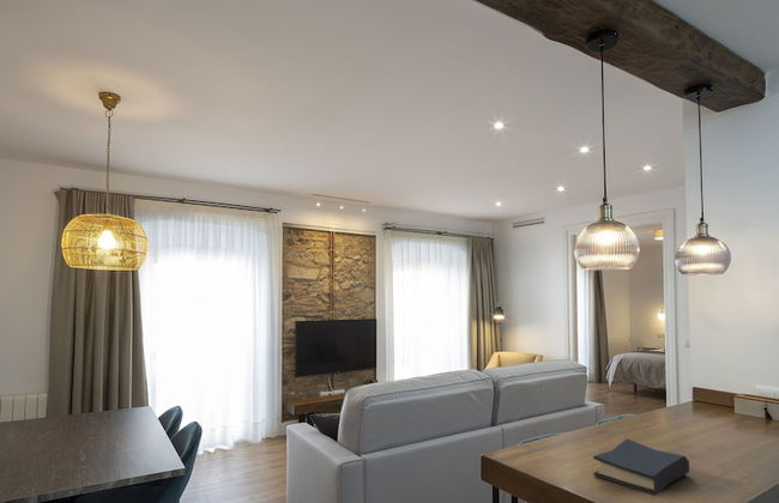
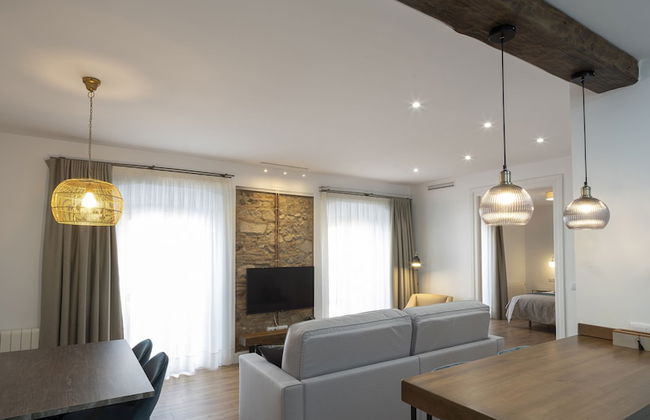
- hardback book (641, 465)
